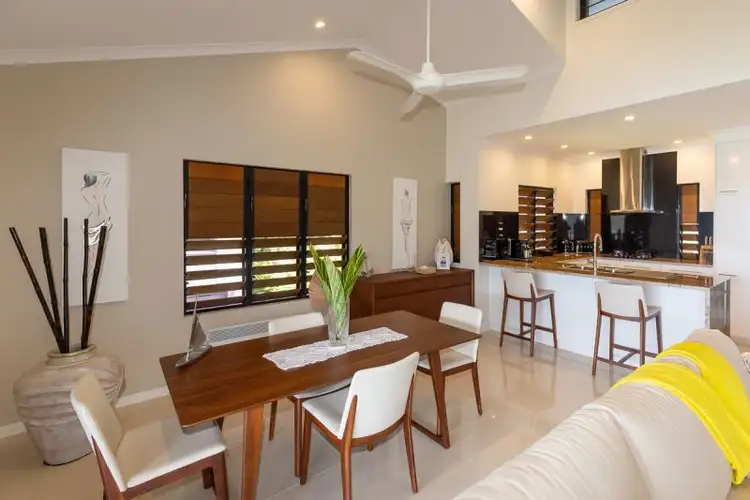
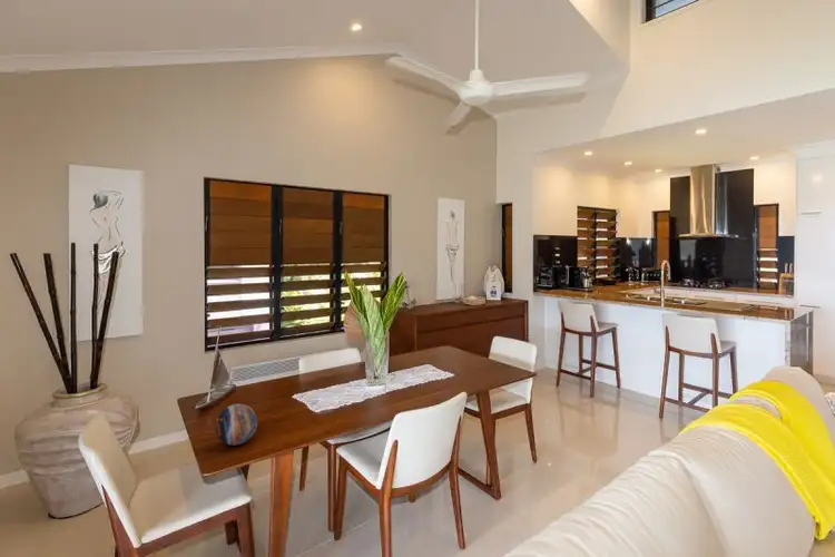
+ decorative orb (236, 423)
